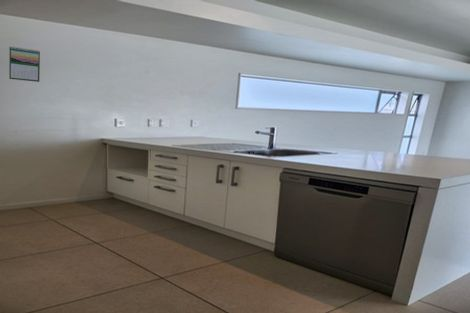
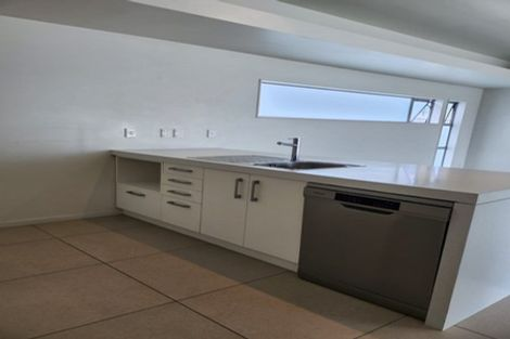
- calendar (24, 64)
